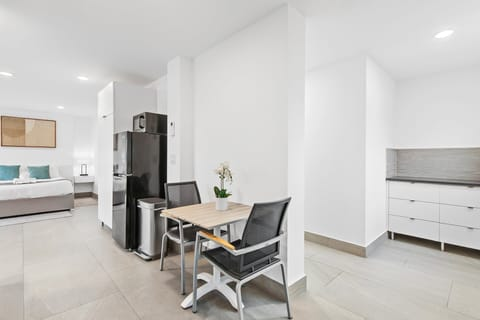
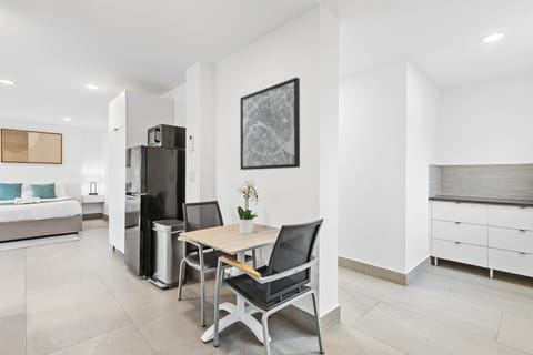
+ wall art (266, 129)
